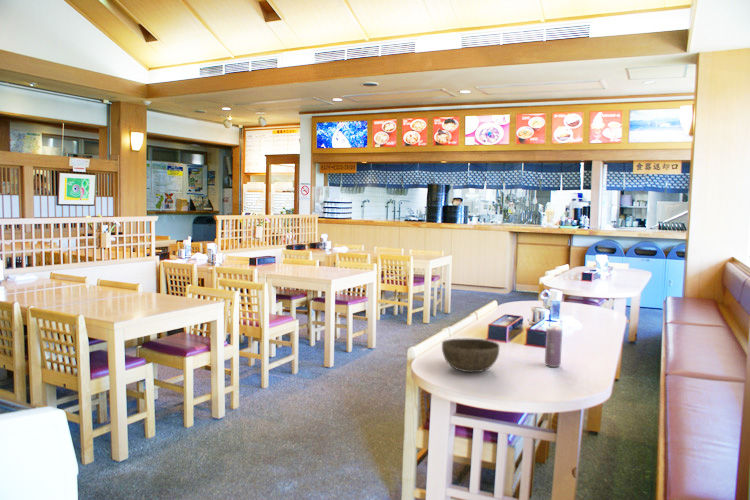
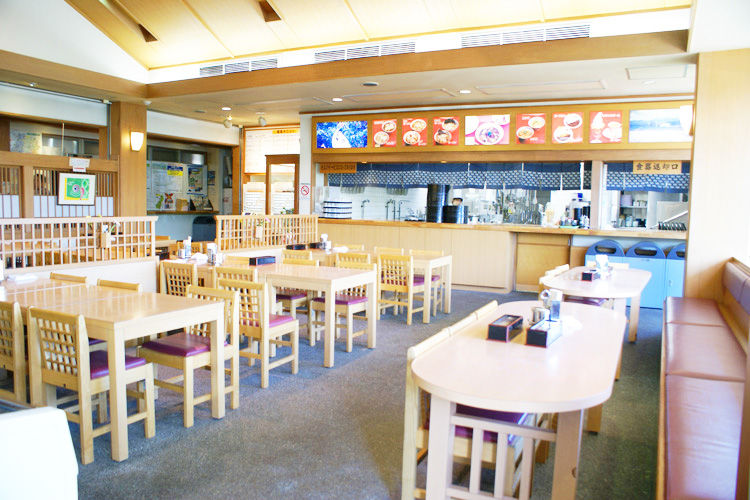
- beverage can (553, 346)
- bowl (470, 355)
